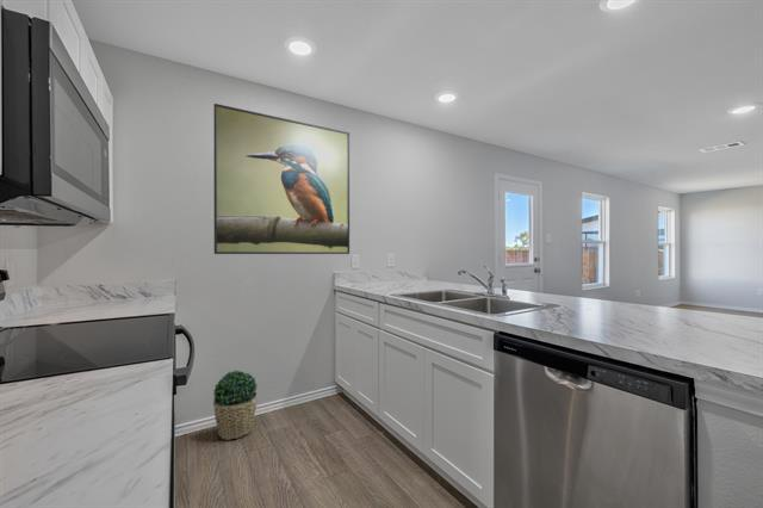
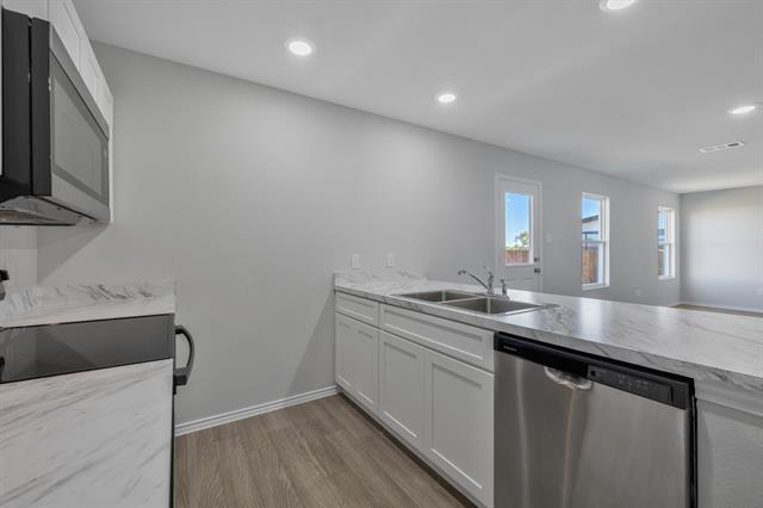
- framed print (289, 186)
- potted plant (235, 402)
